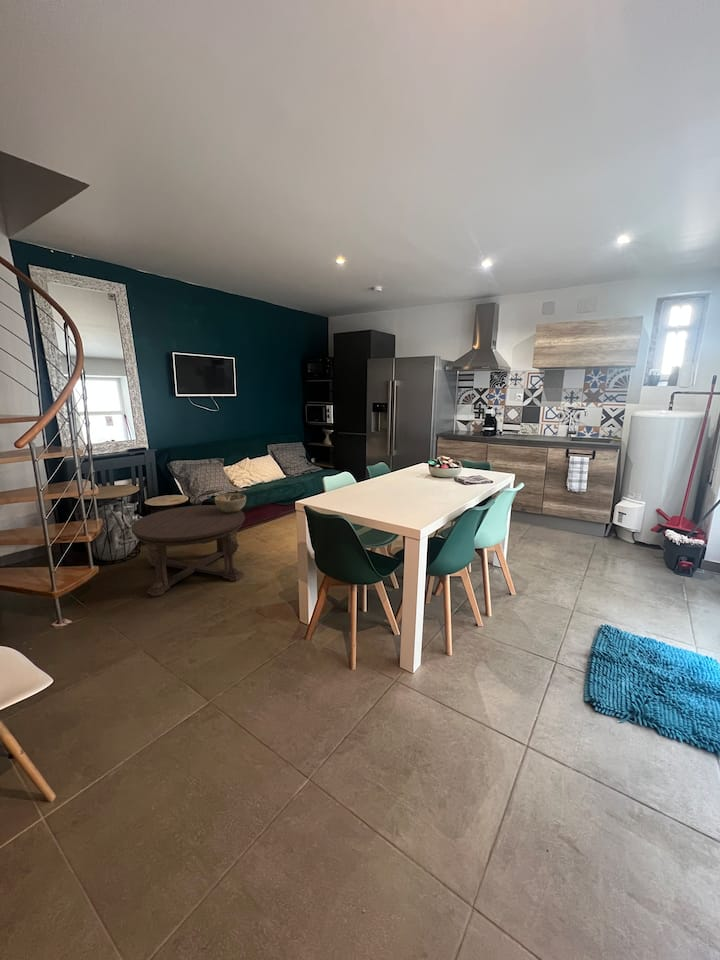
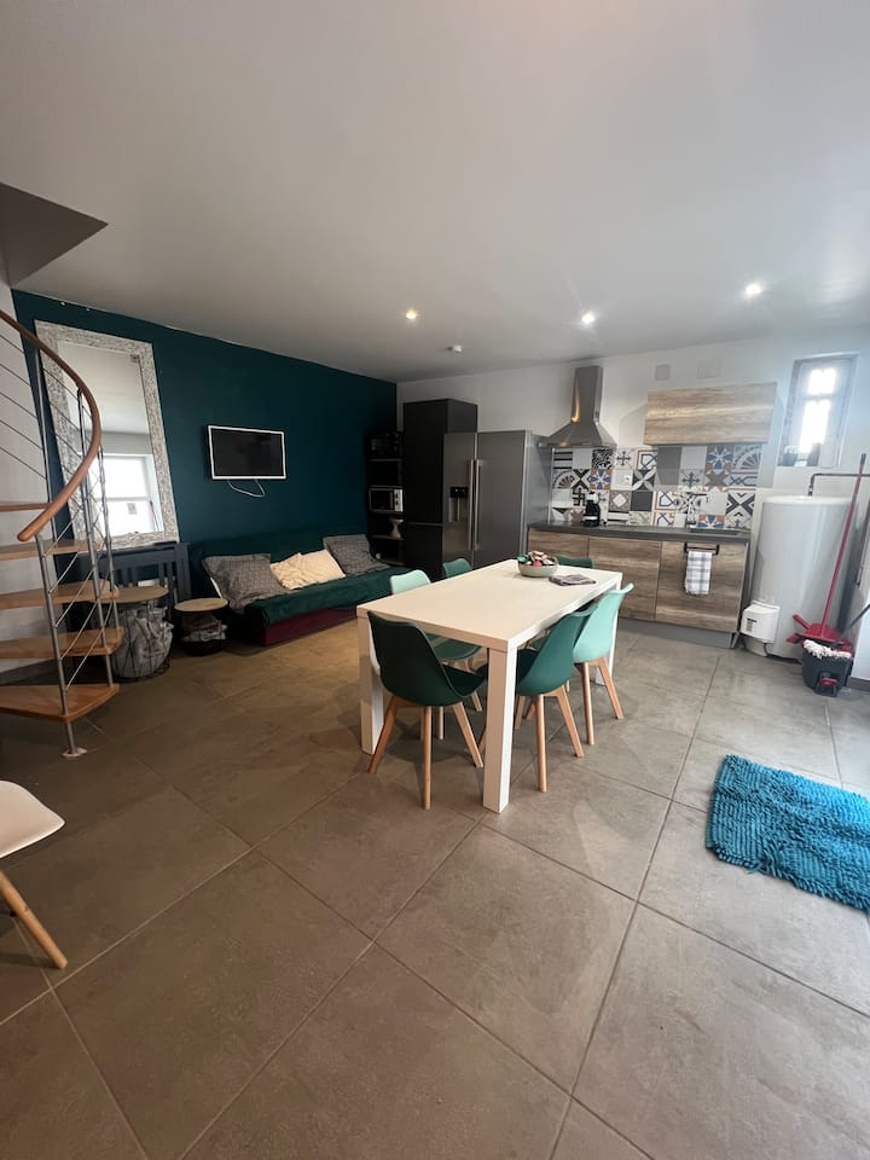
- coffee table (193, 543)
- decorative bowl (230, 504)
